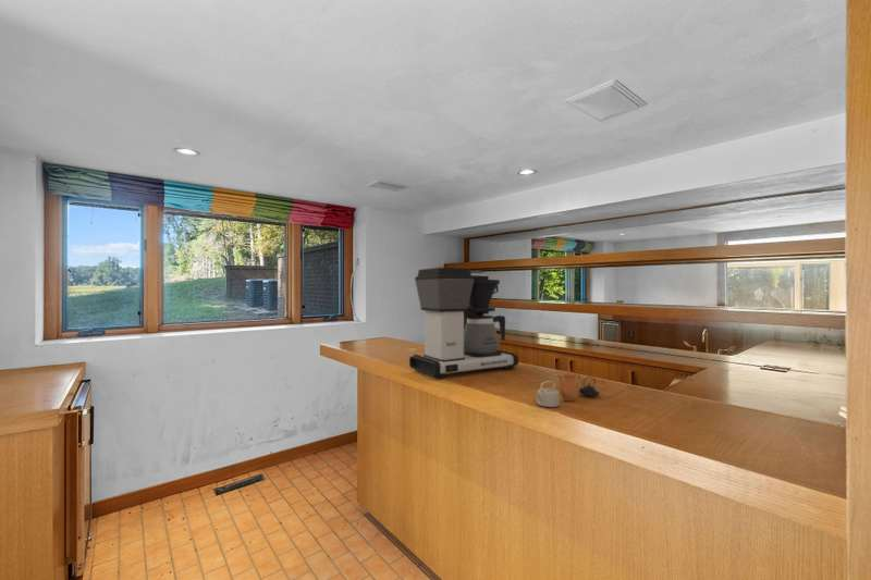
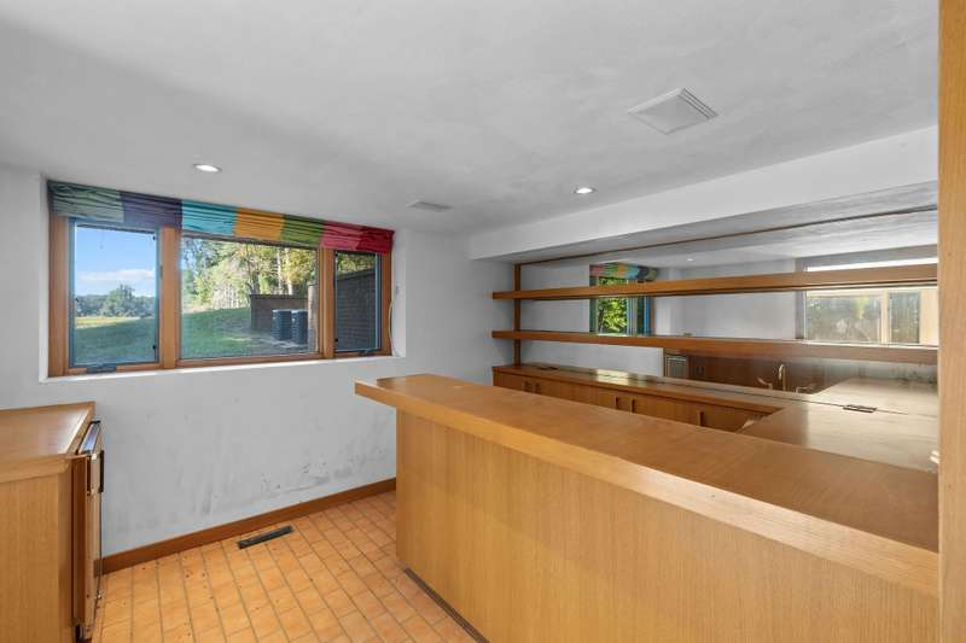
- teapot (567, 384)
- coffee maker (467, 319)
